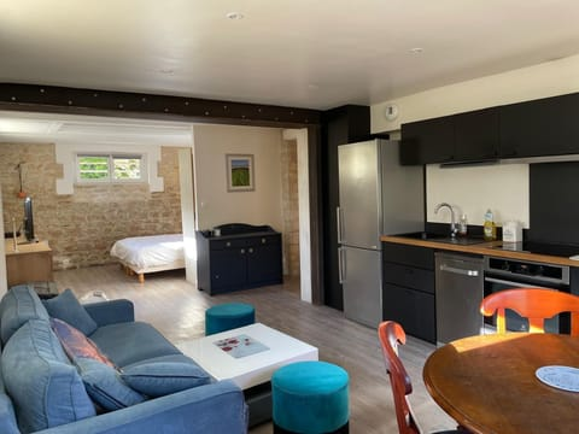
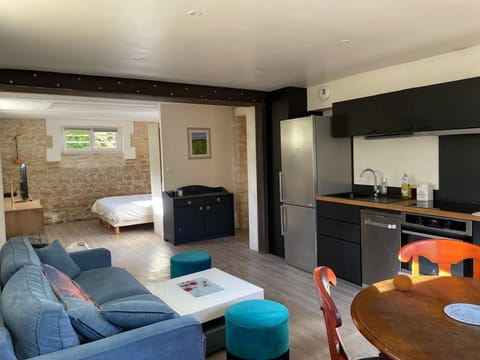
+ fruit (402, 282)
